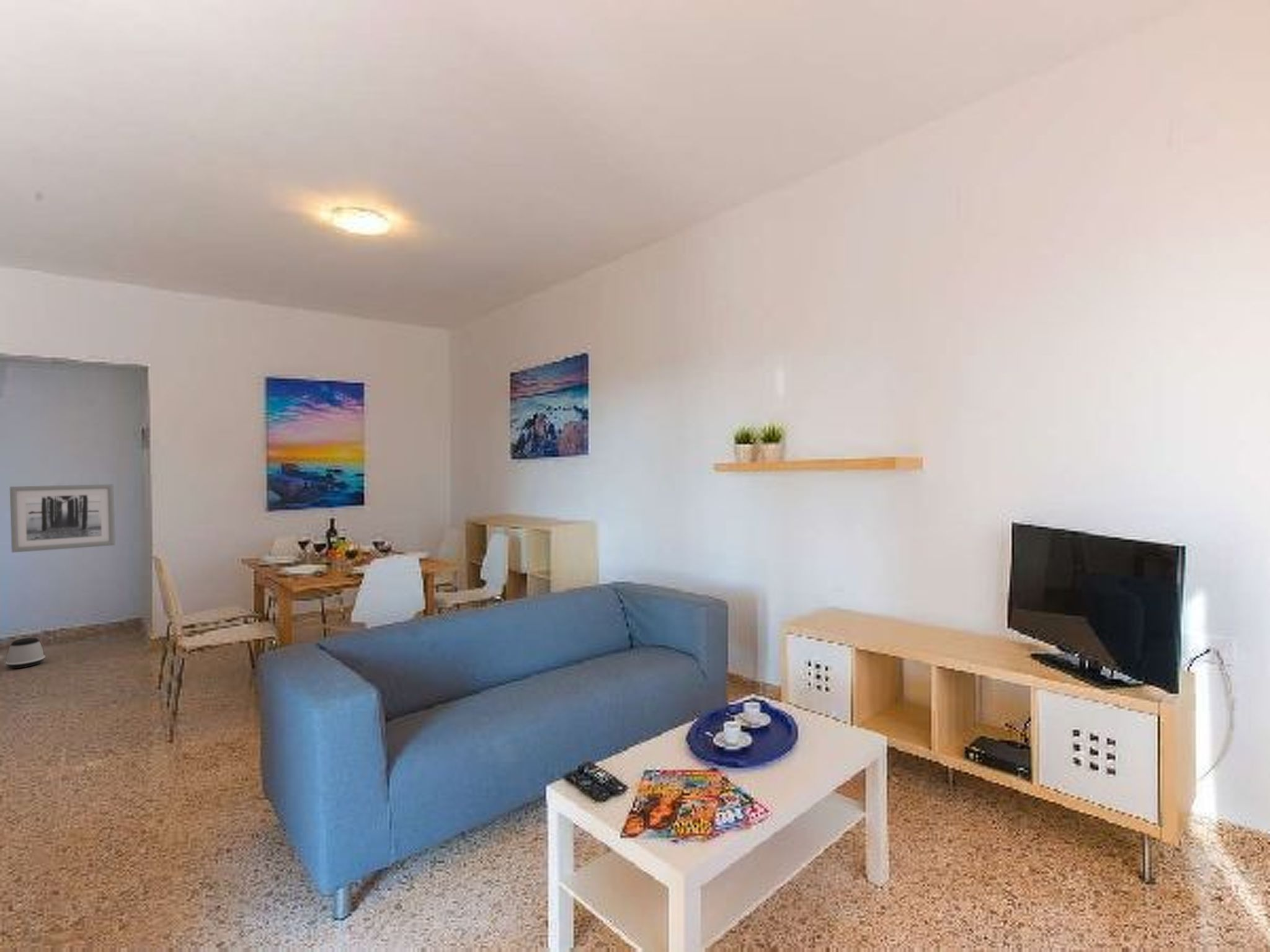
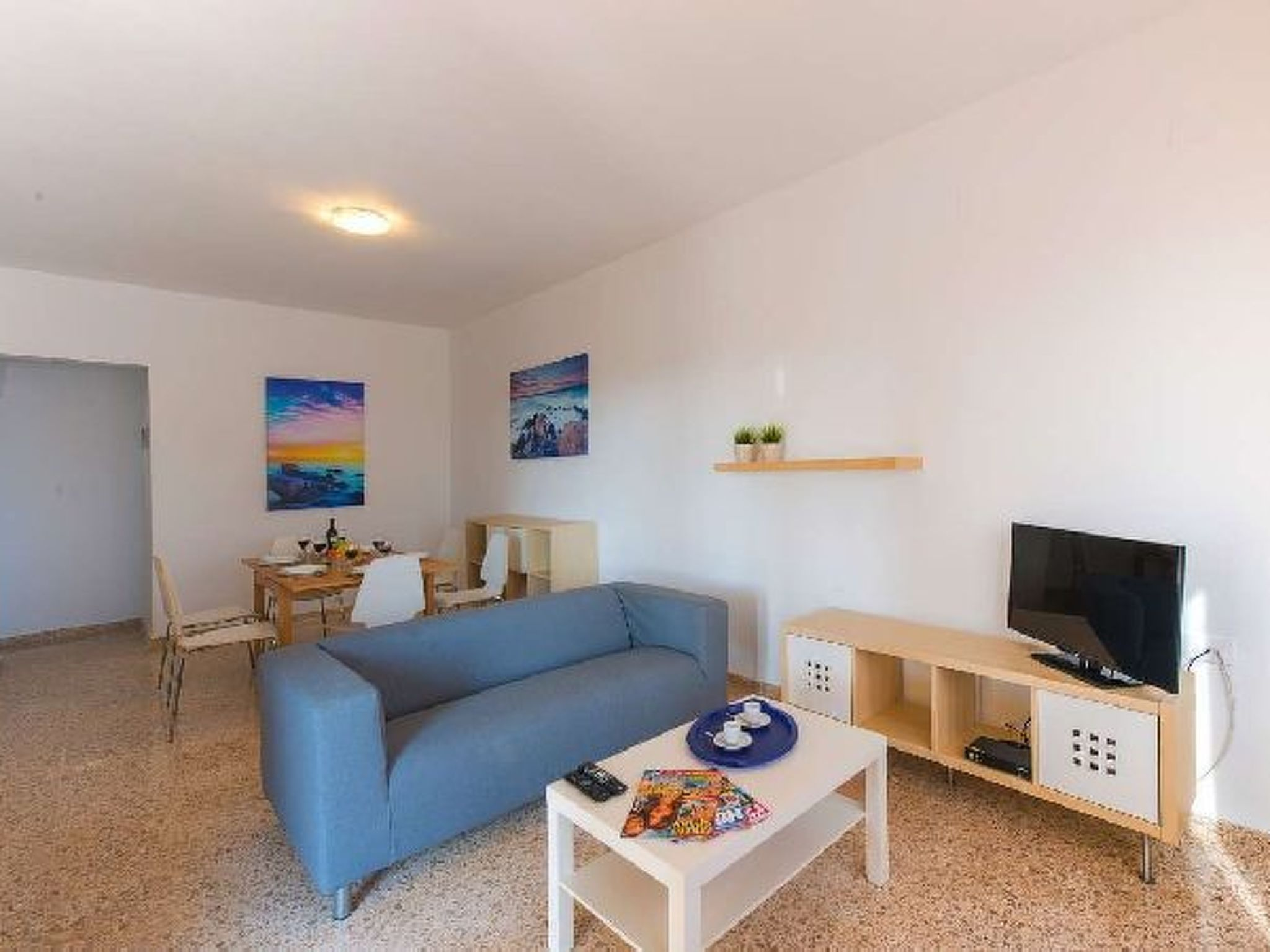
- speaker (25, 652)
- wall art (64, 517)
